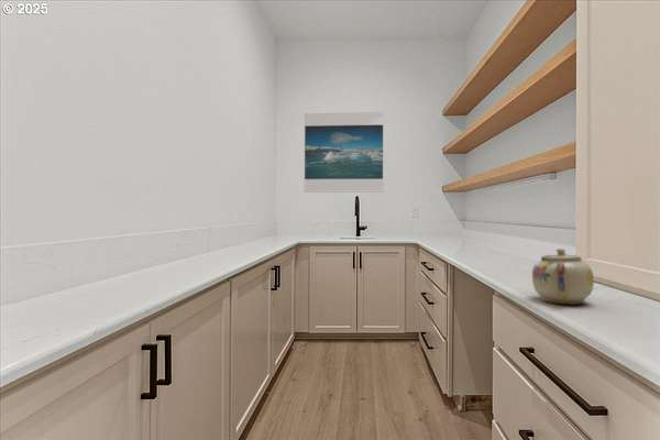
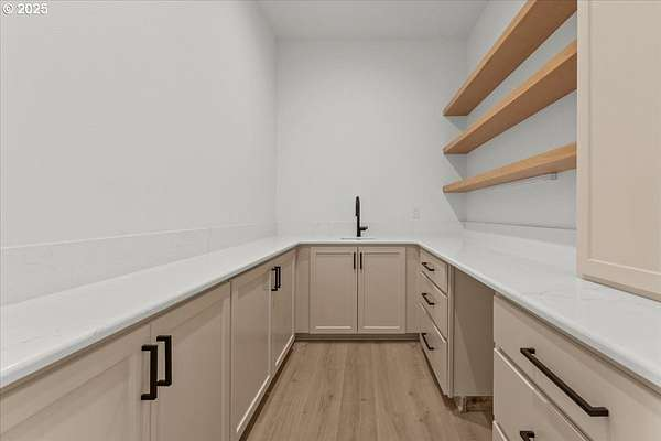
- teapot (560, 274)
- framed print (343, 152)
